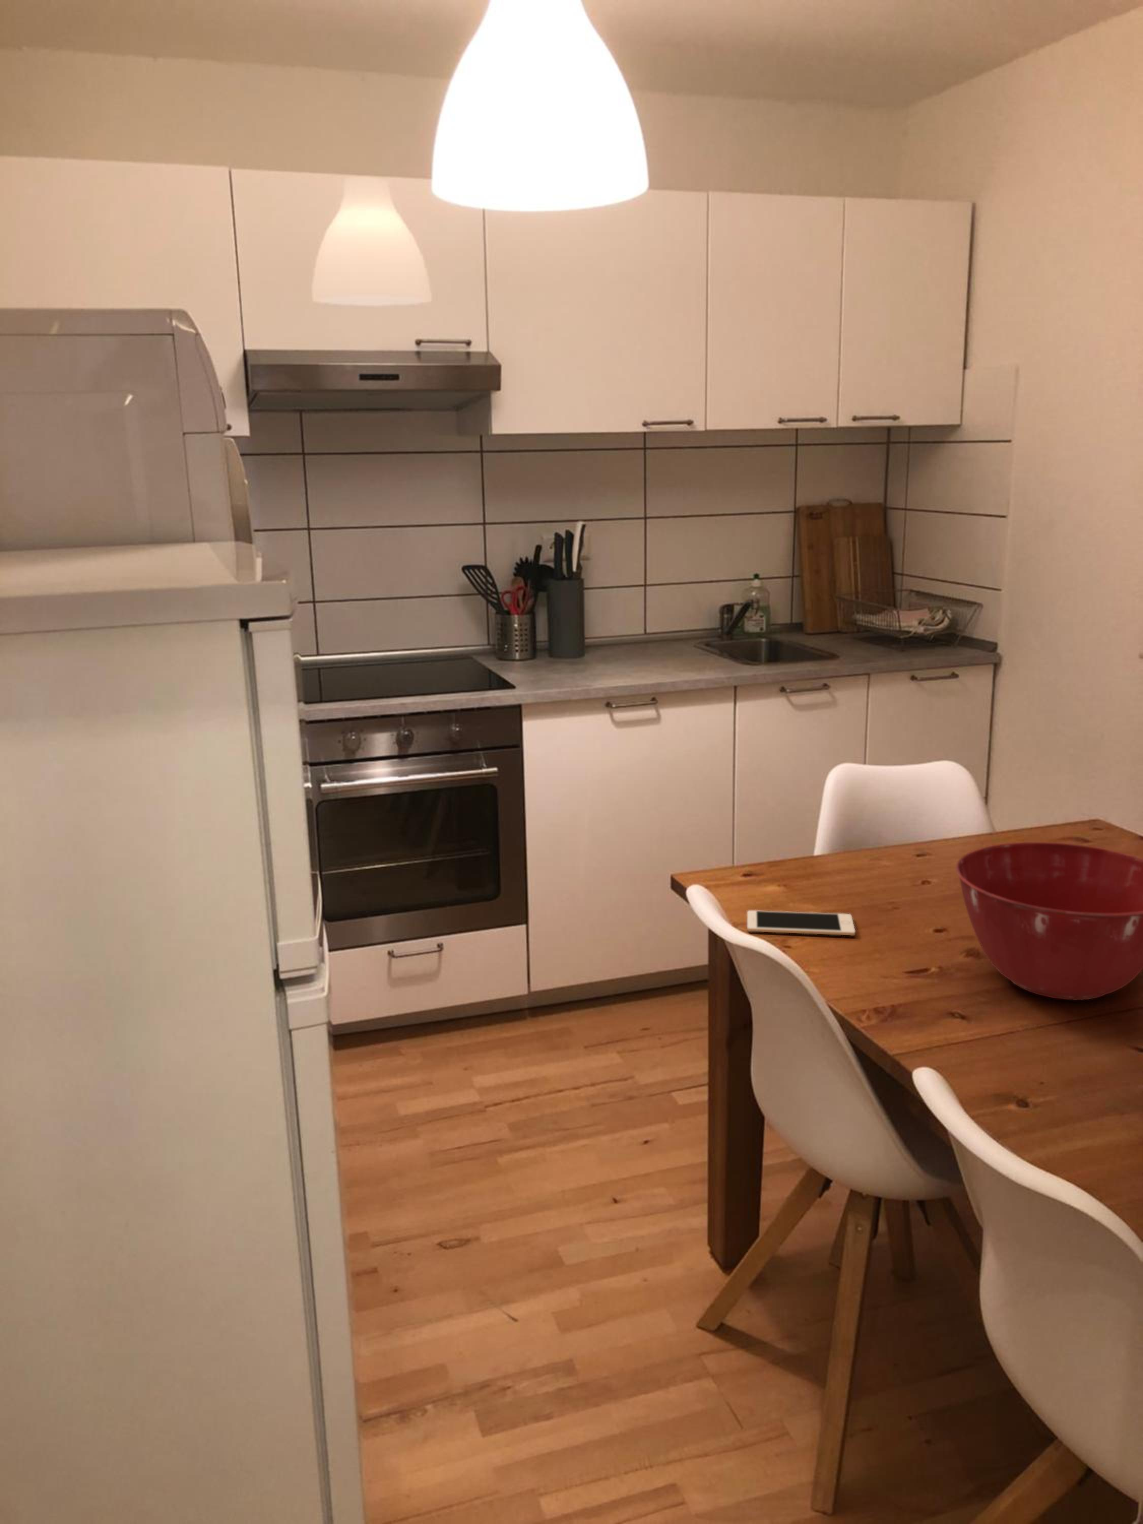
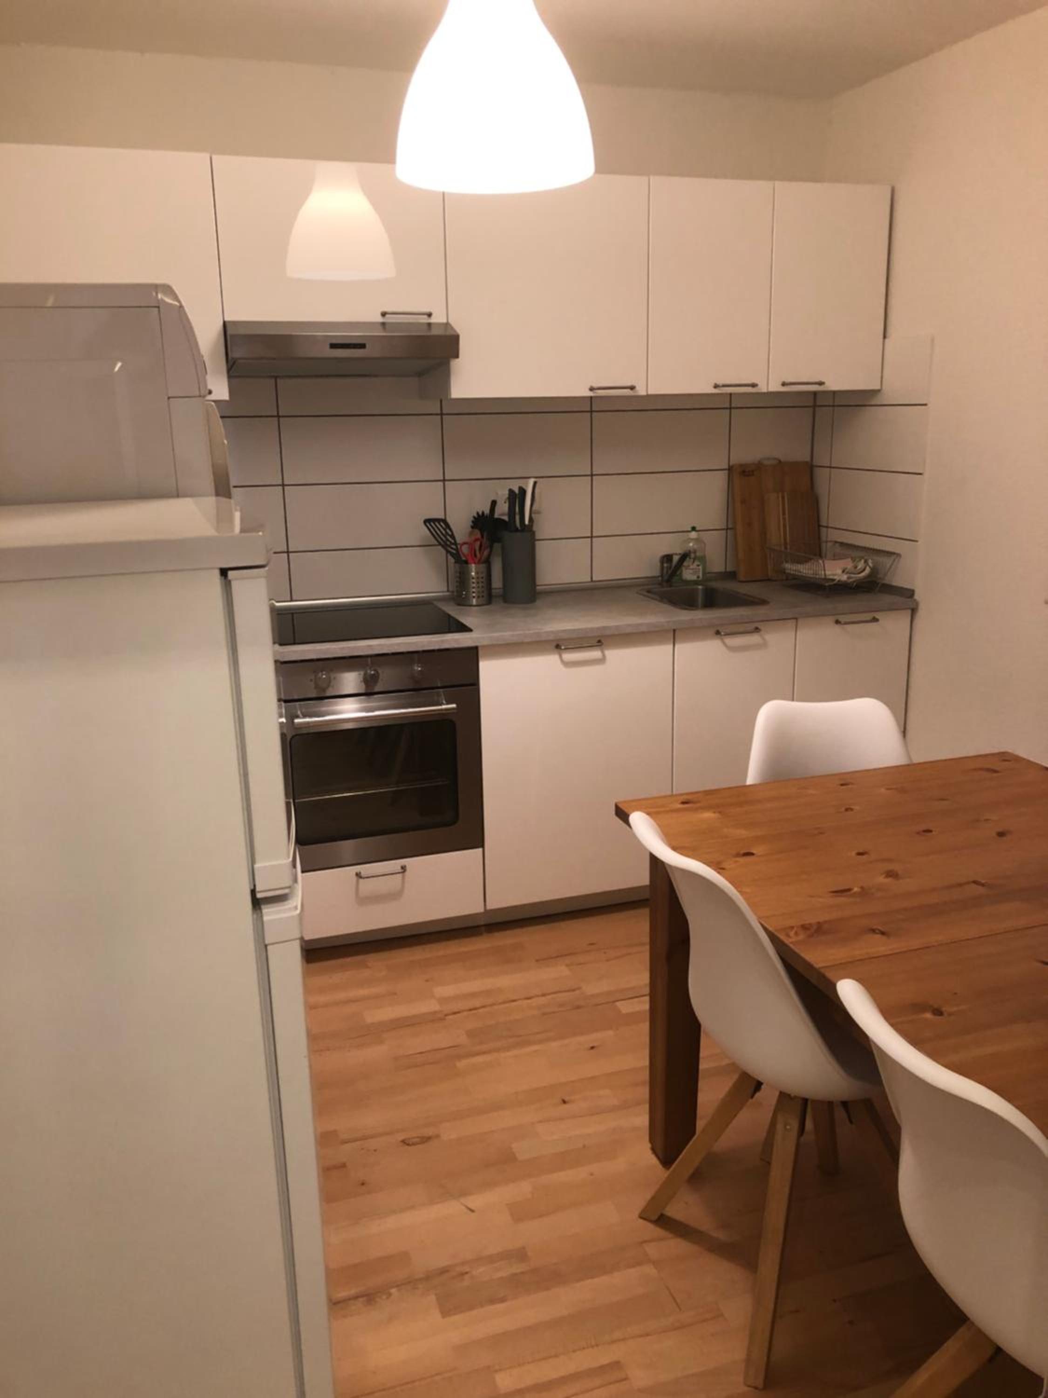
- cell phone (800, 923)
- mixing bowl (1063, 928)
